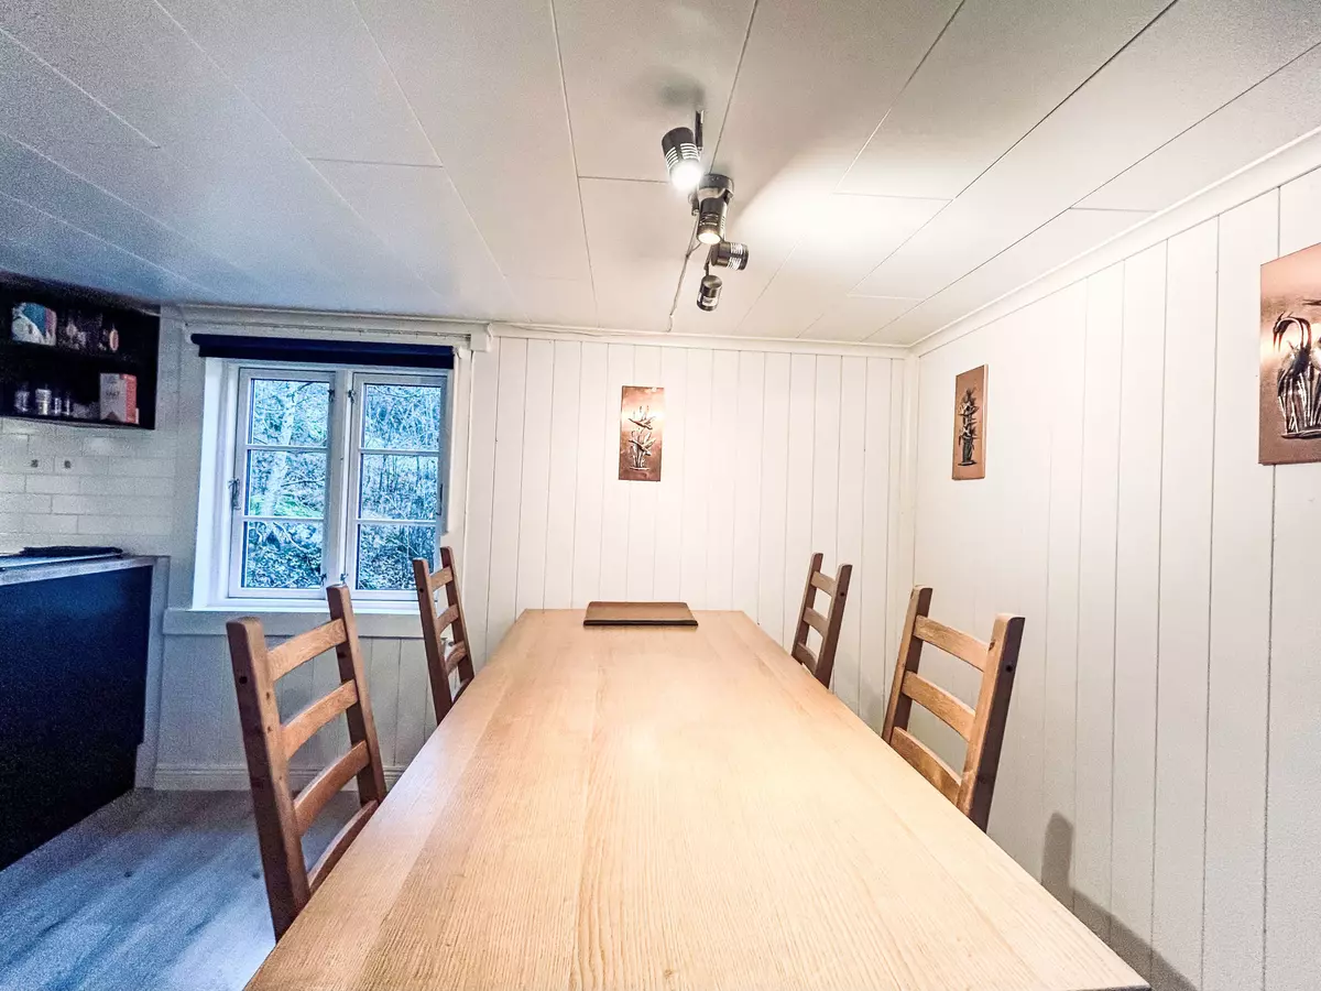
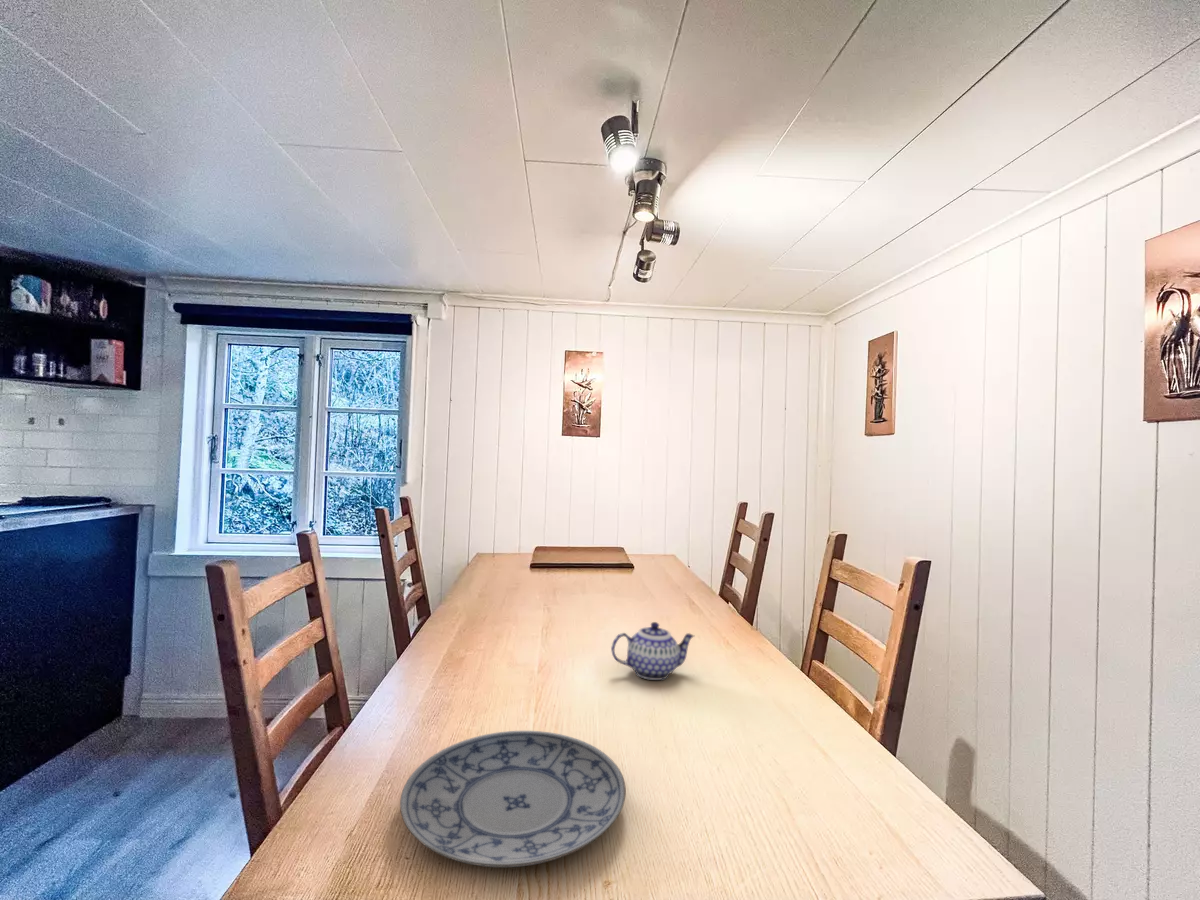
+ plate (515, 796)
+ teapot (653, 648)
